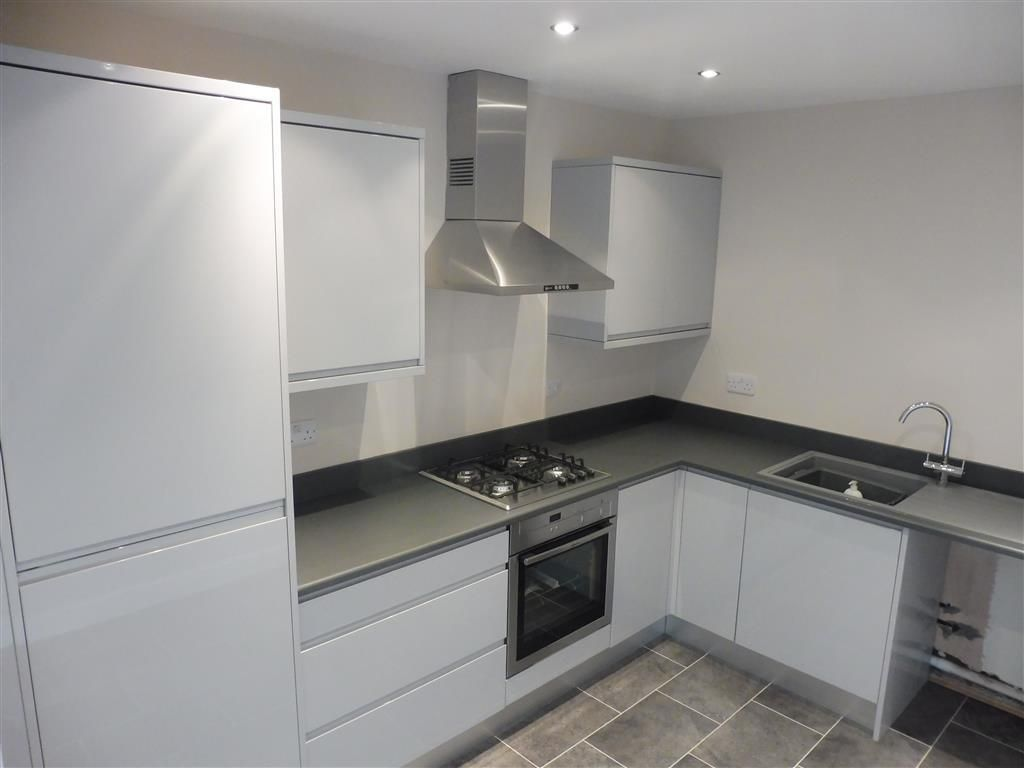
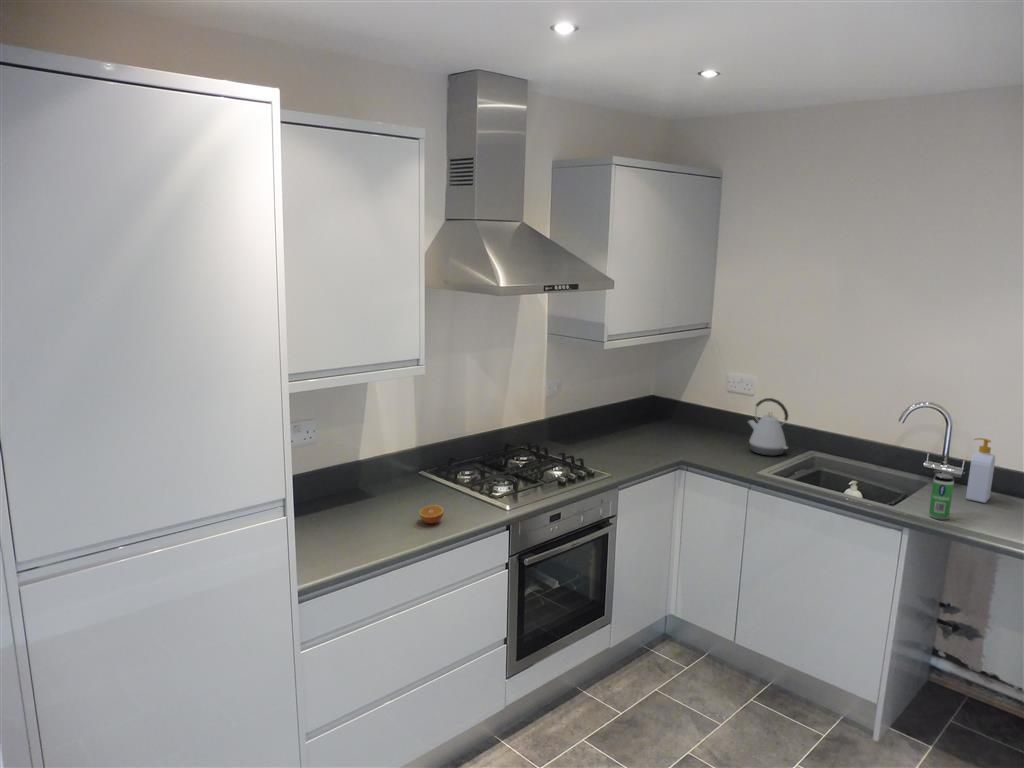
+ kettle (767, 425)
+ soap bottle (980, 468)
+ beverage can (941, 496)
+ orange (431, 515)
